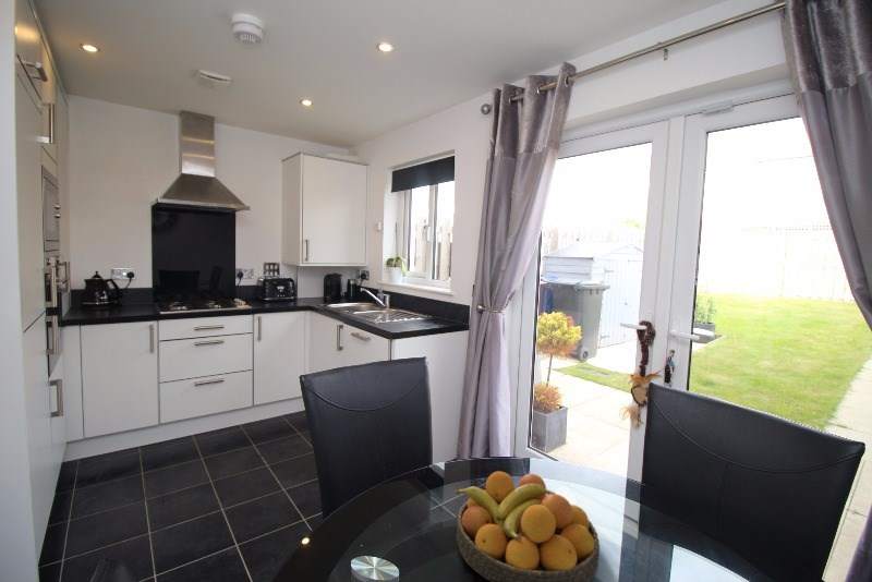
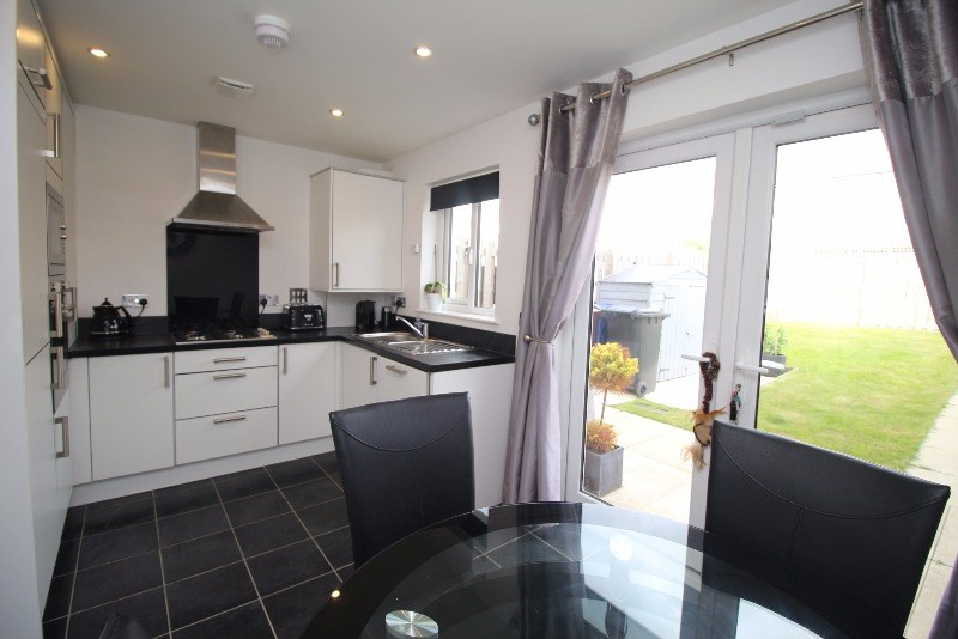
- fruit bowl (526, 514)
